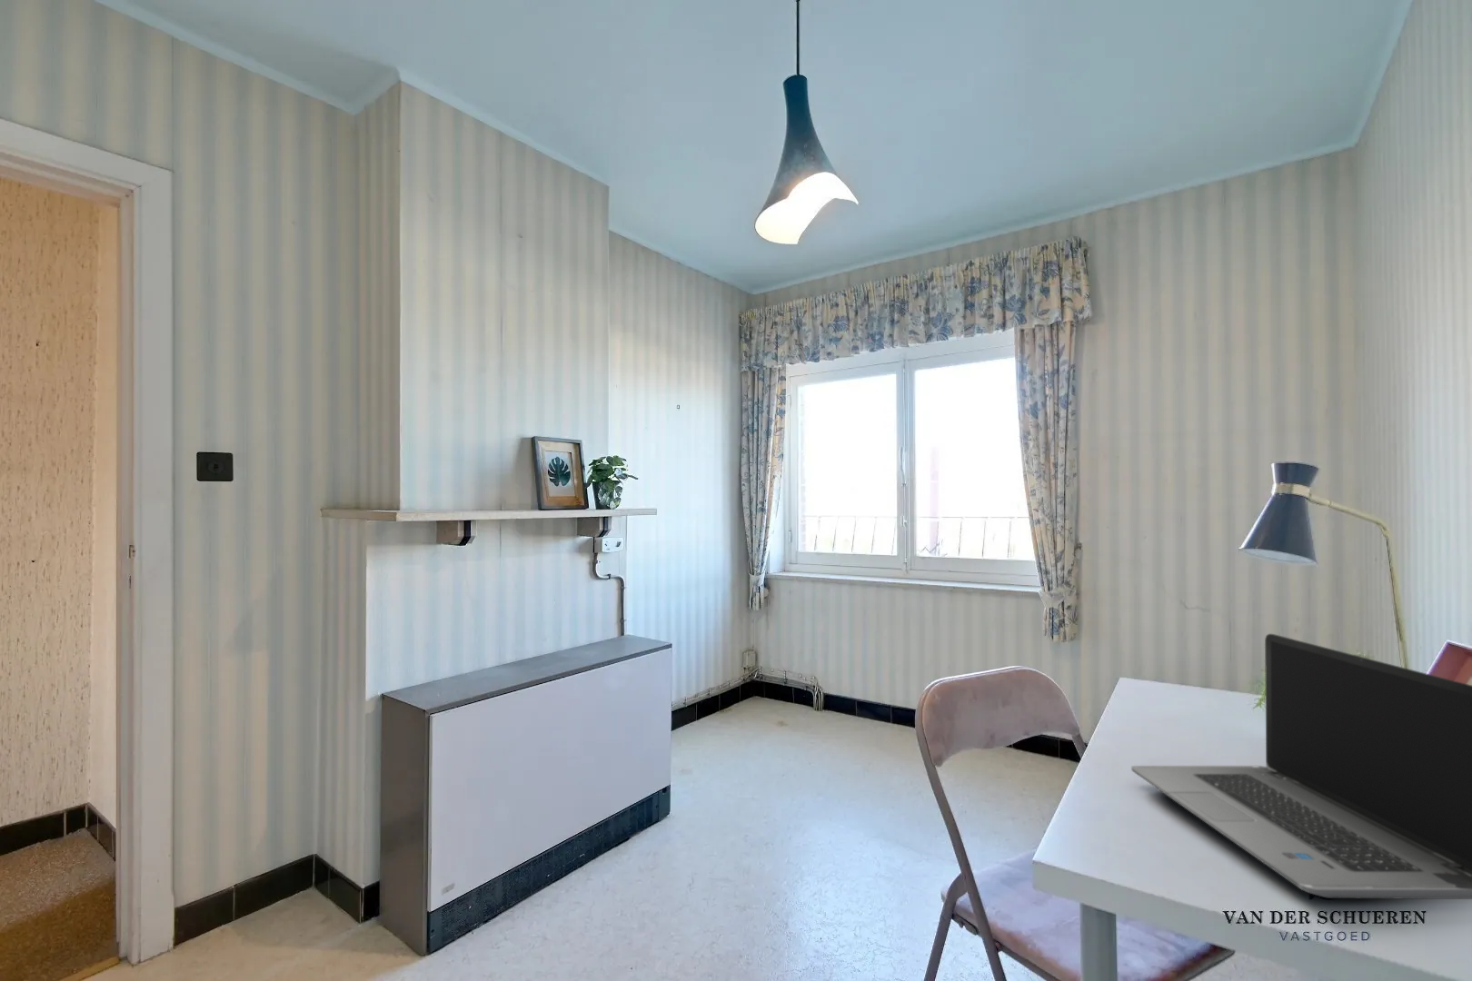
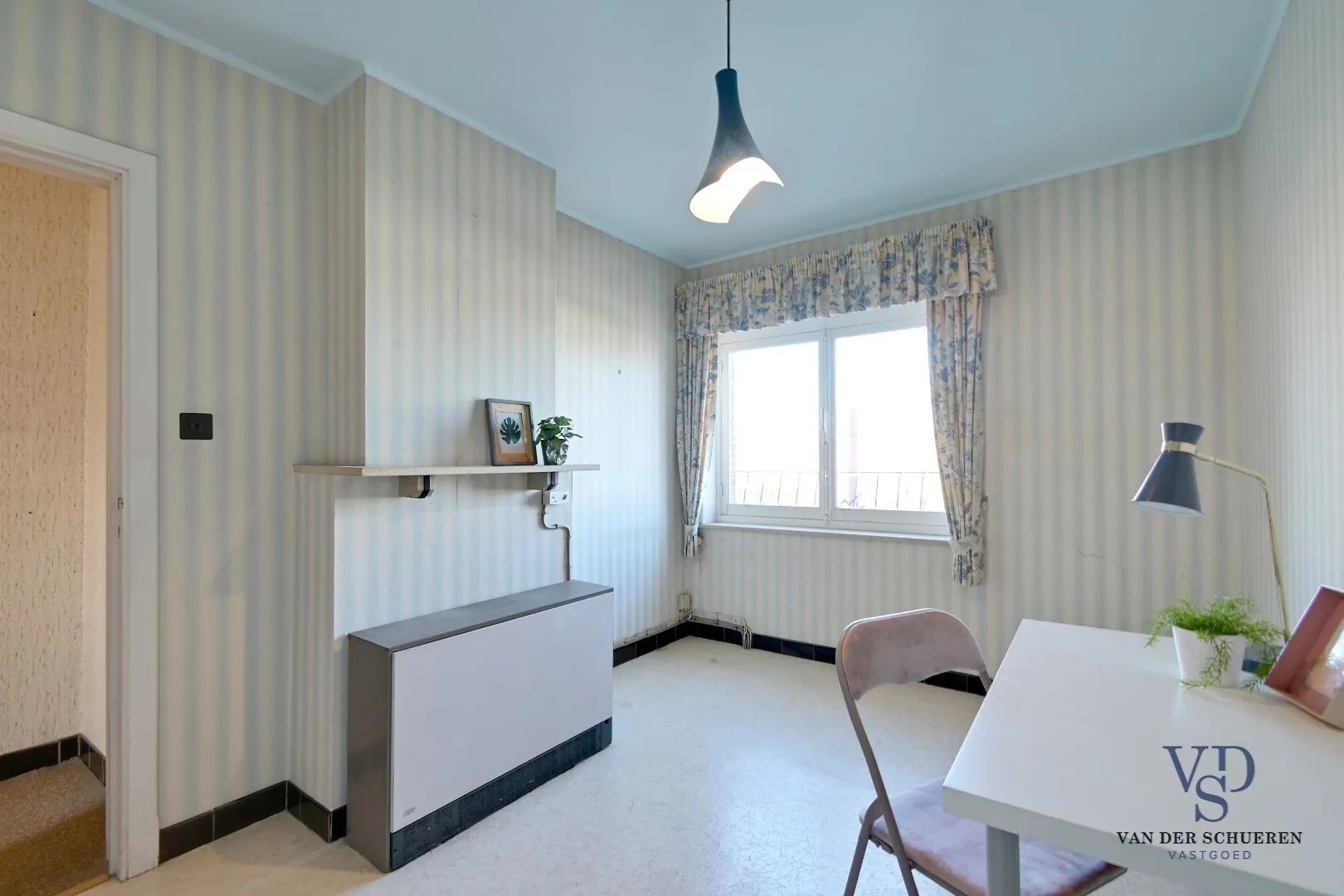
- laptop computer (1284, 743)
